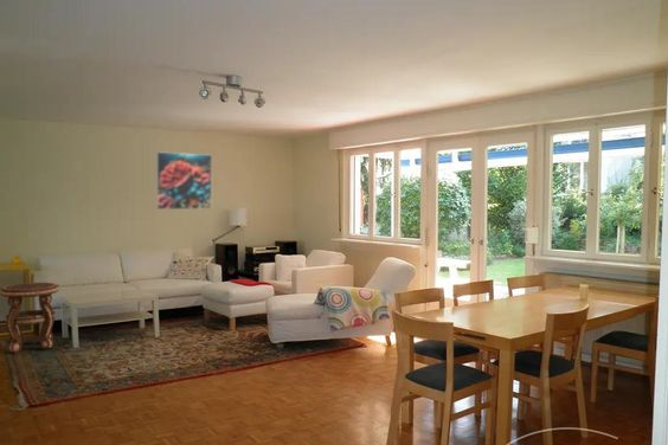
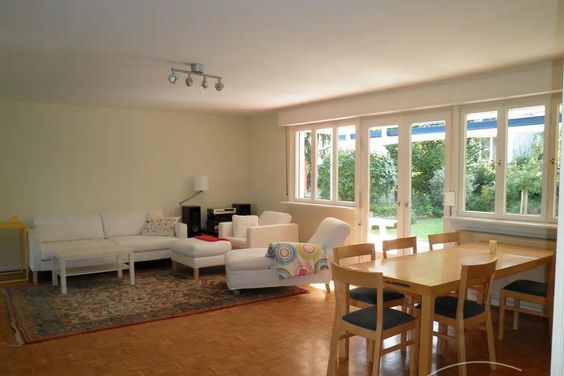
- side table (31, 315)
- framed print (185, 181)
